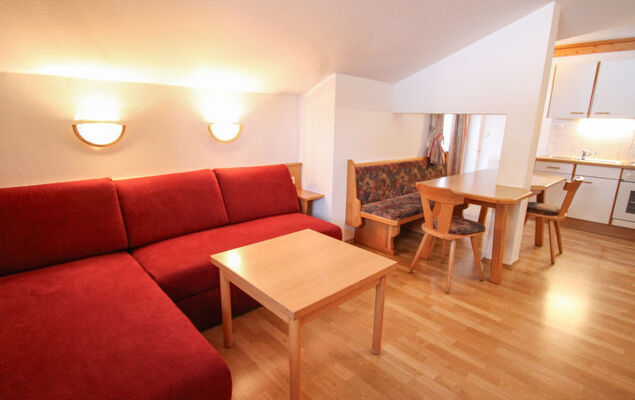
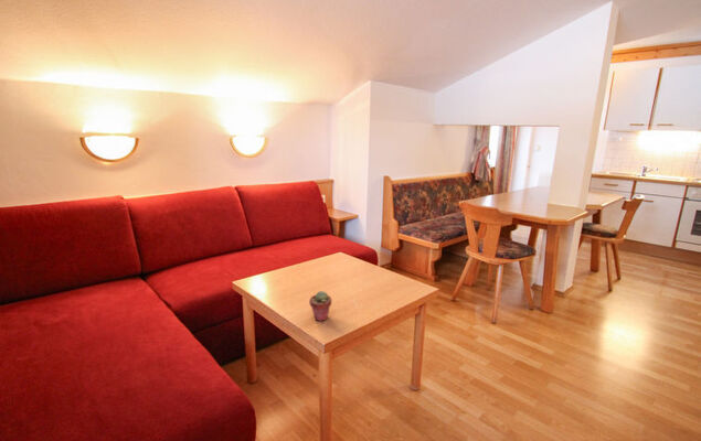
+ potted succulent (320, 304)
